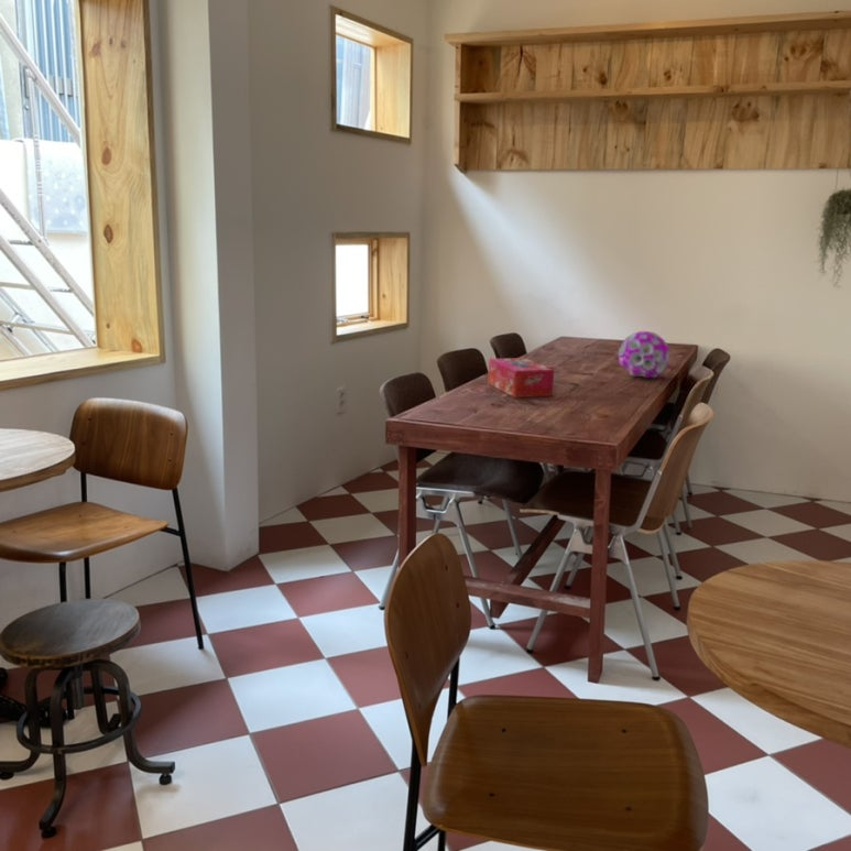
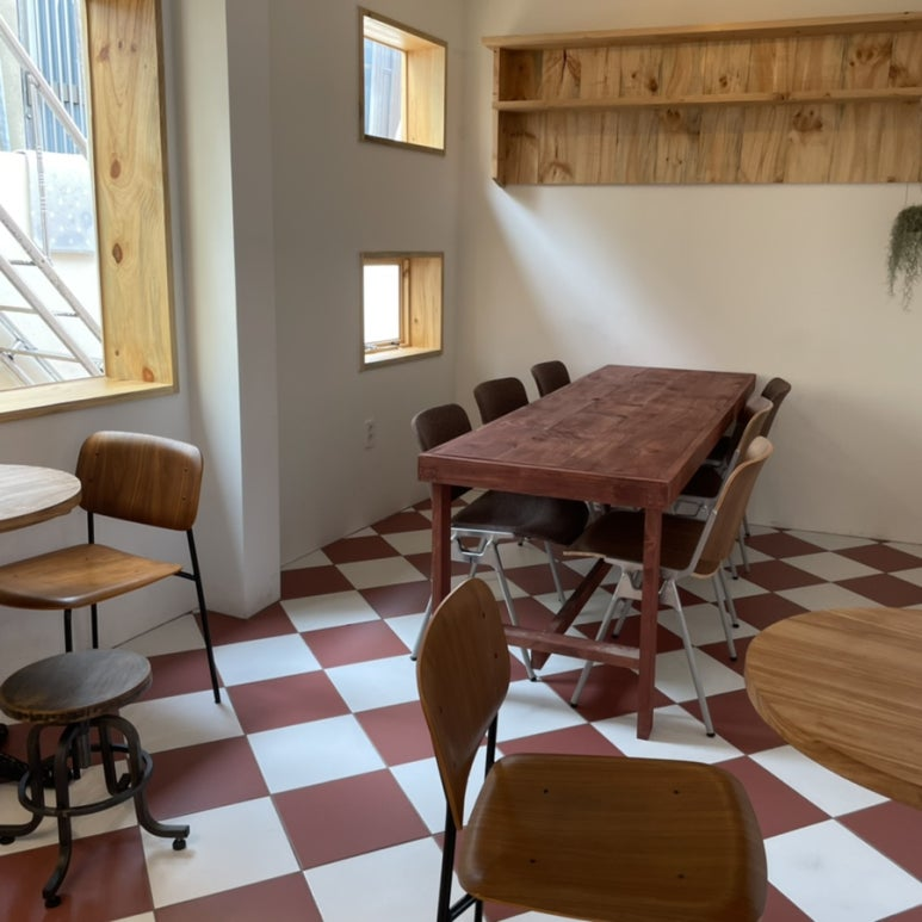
- decorative ball (644, 353)
- tissue box (520, 377)
